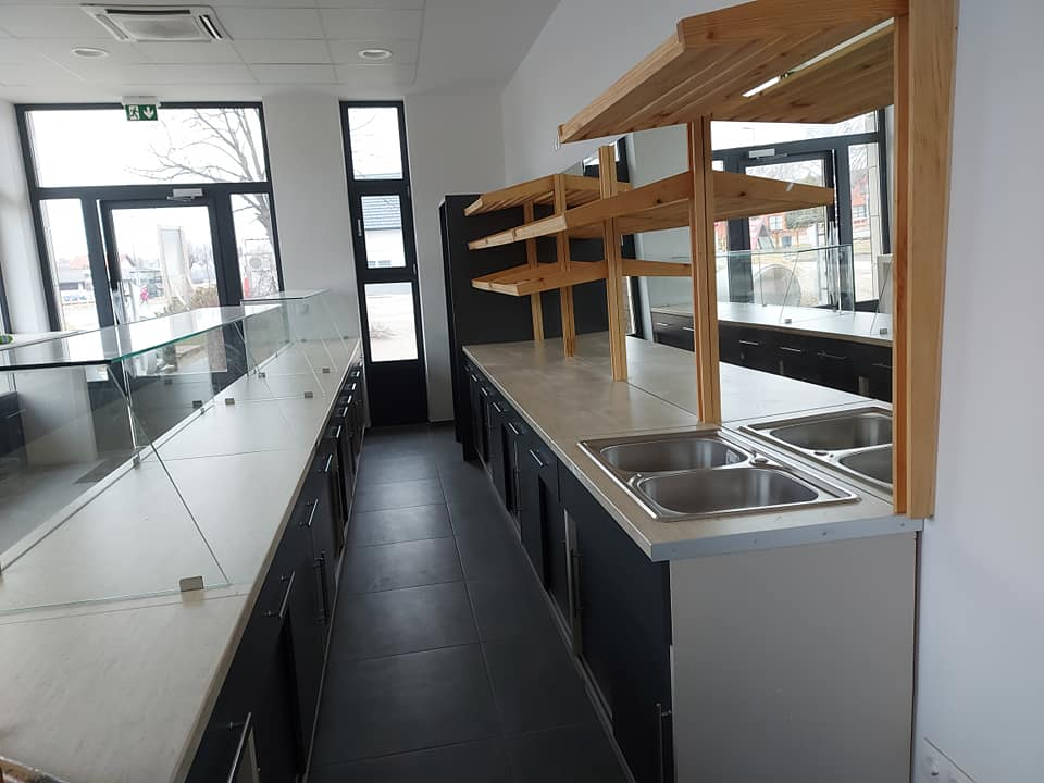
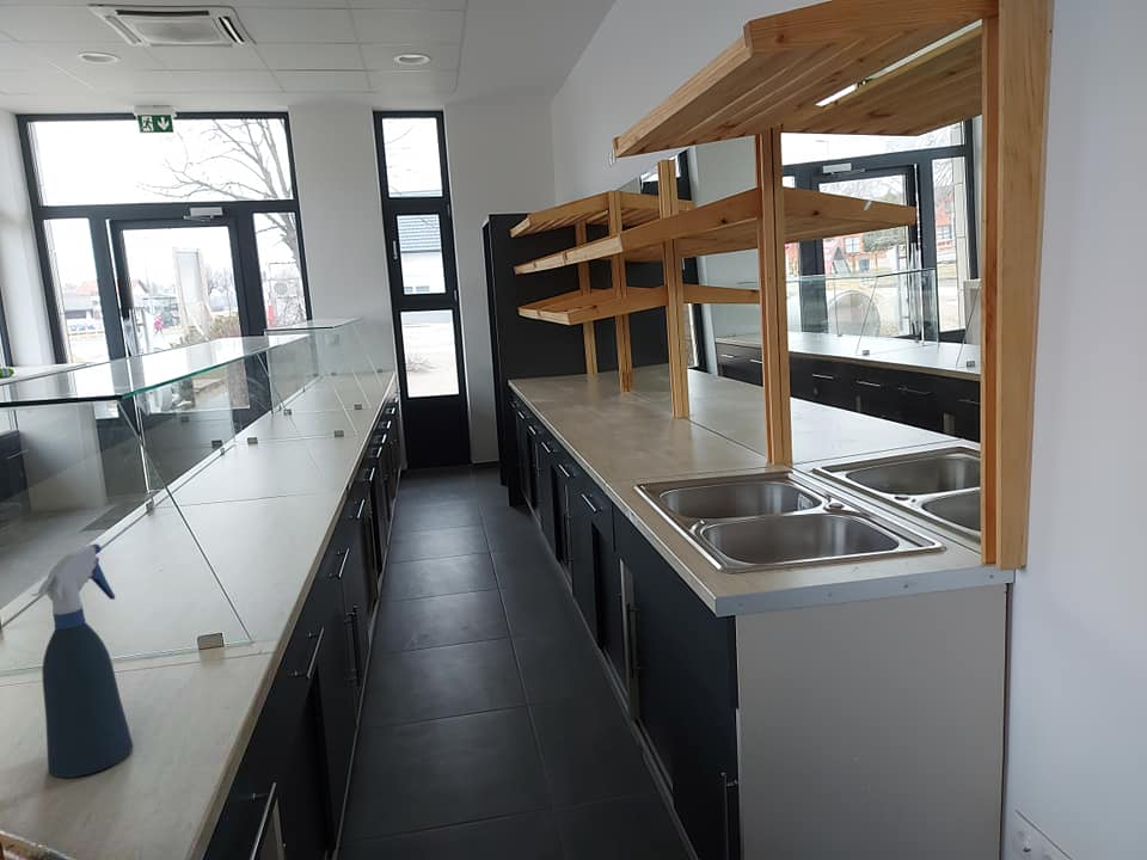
+ spray bottle (76, 656)
